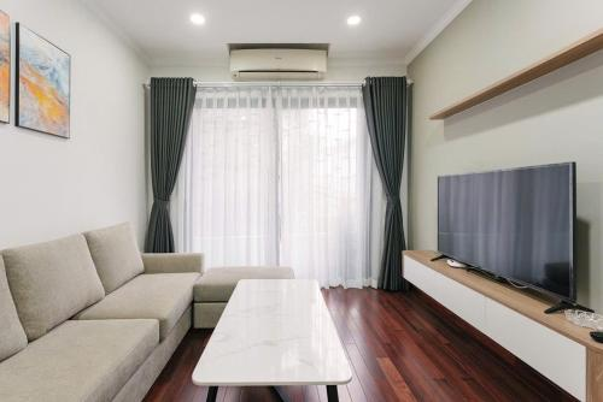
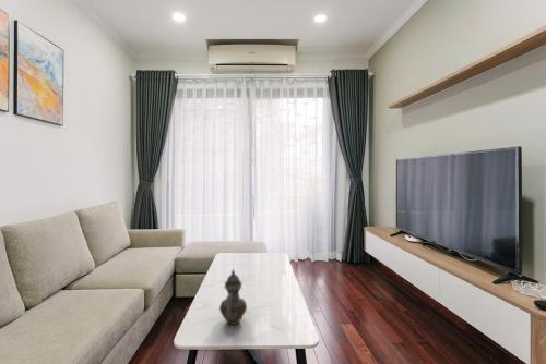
+ teapot (233, 295)
